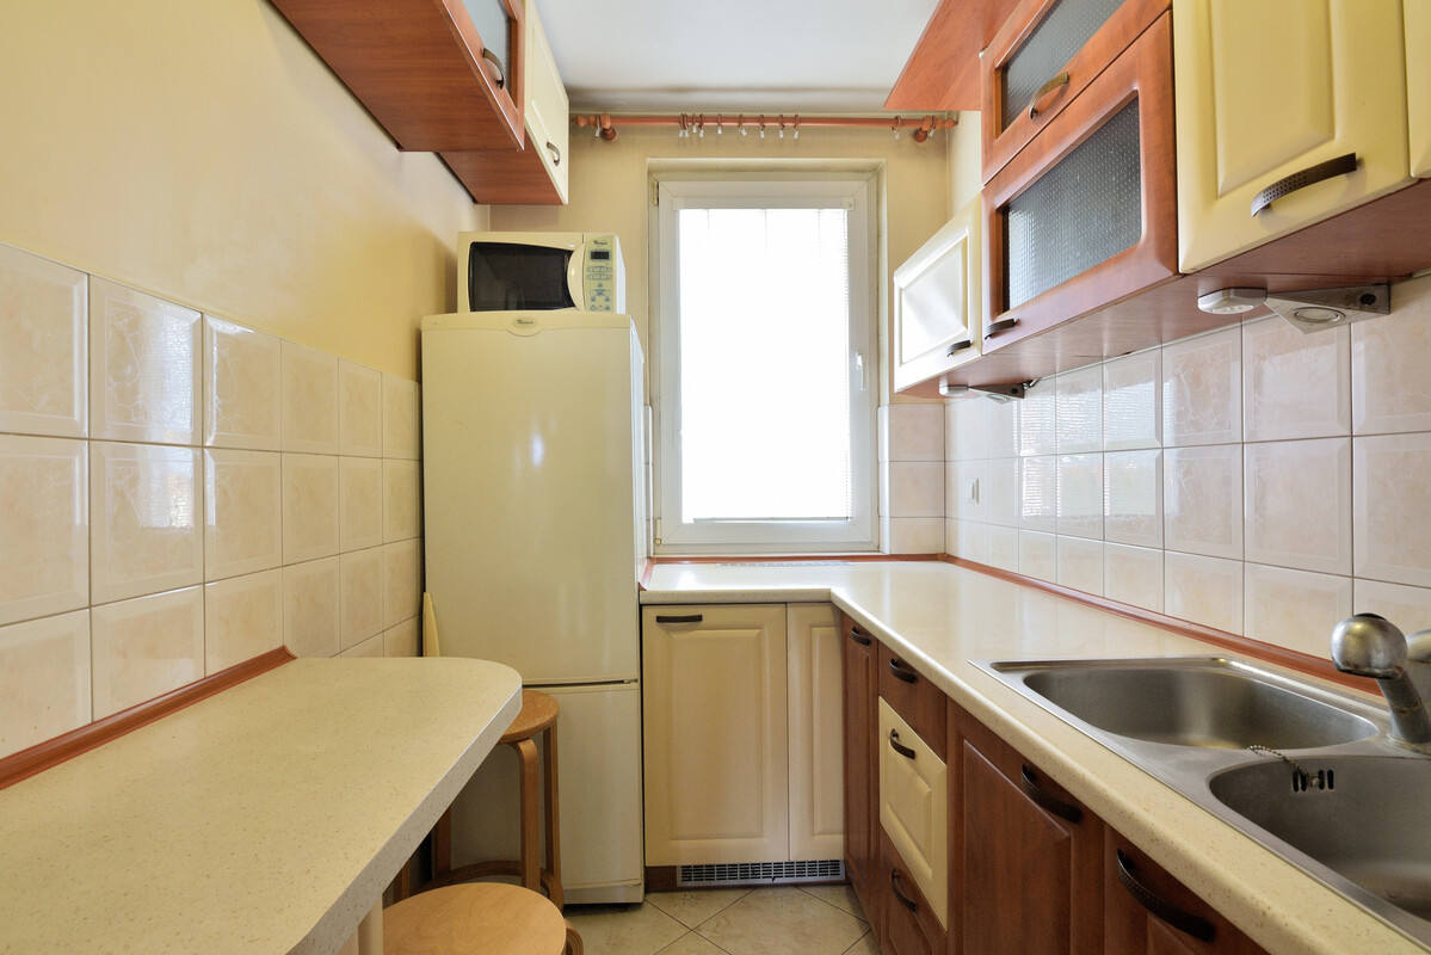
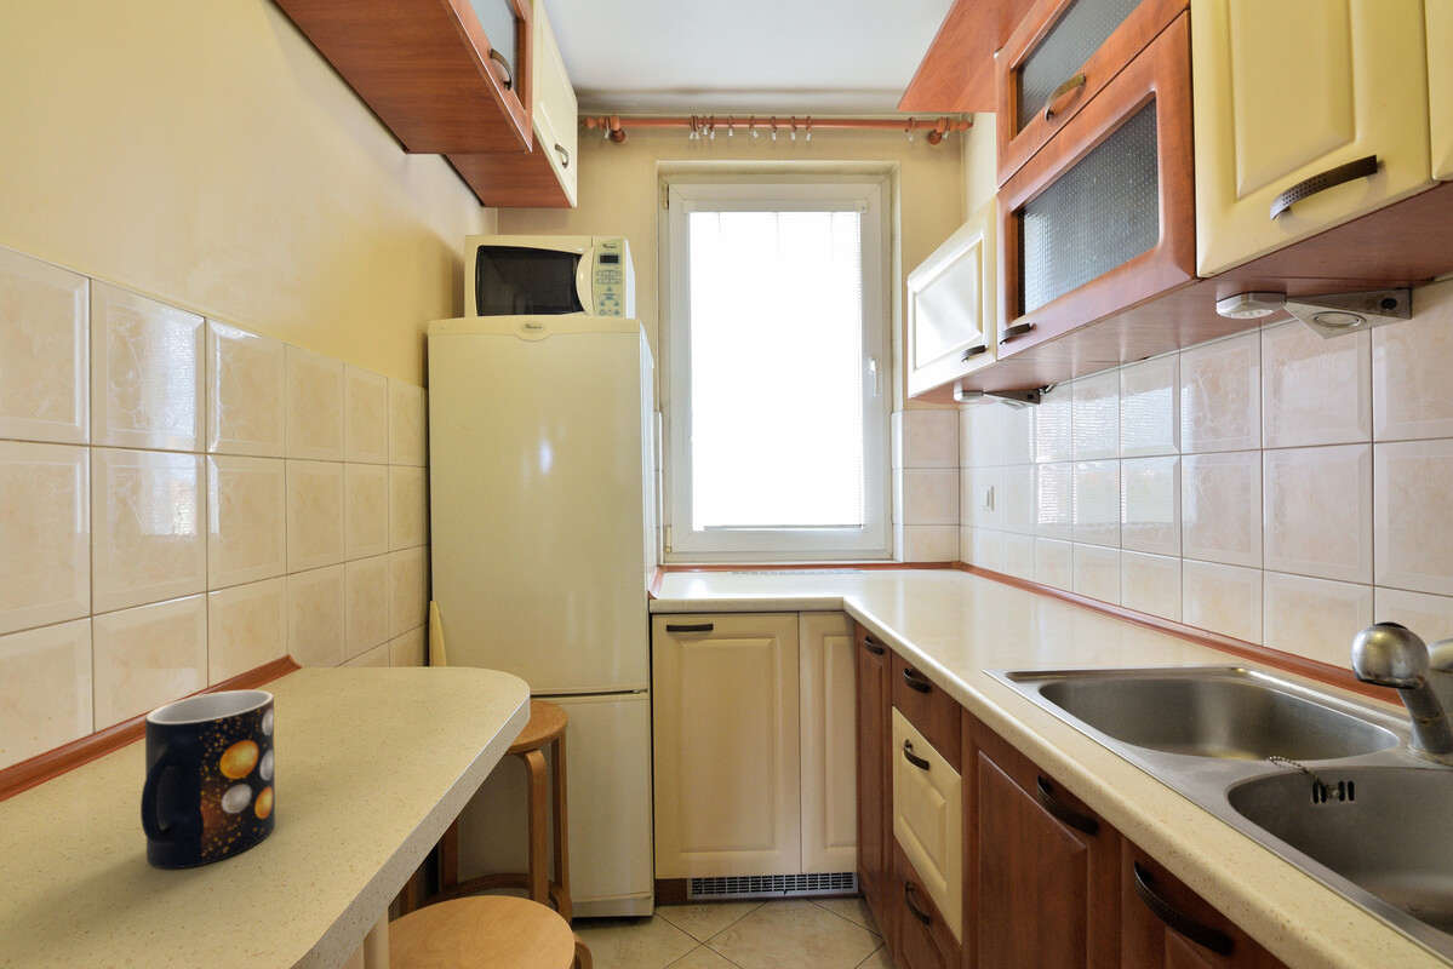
+ mug (206, 779)
